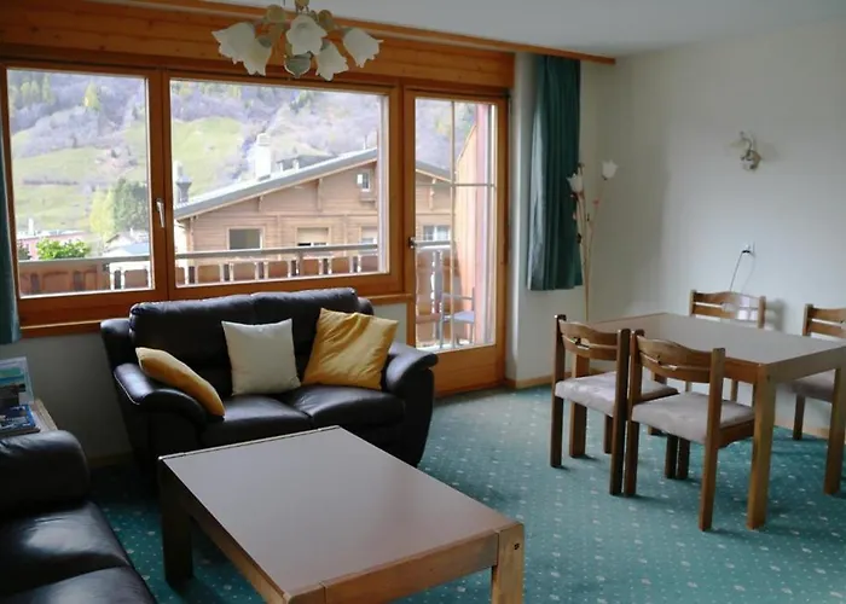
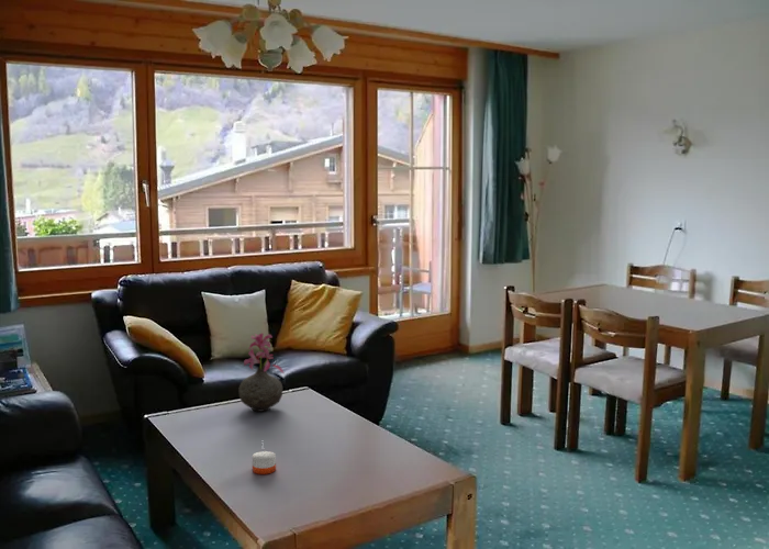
+ vase (261, 371)
+ candle (264, 455)
